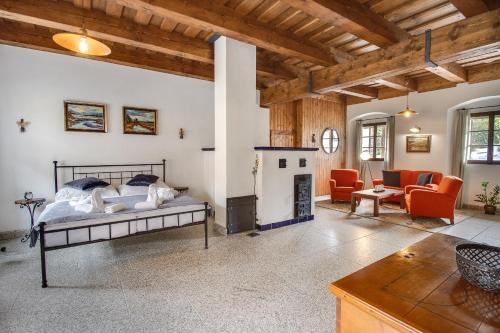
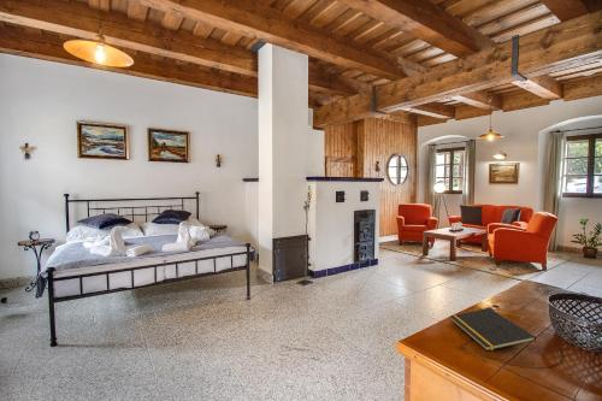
+ notepad (488, 326)
